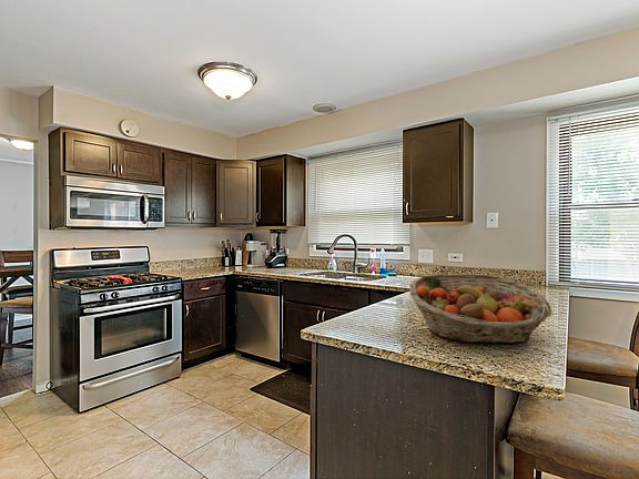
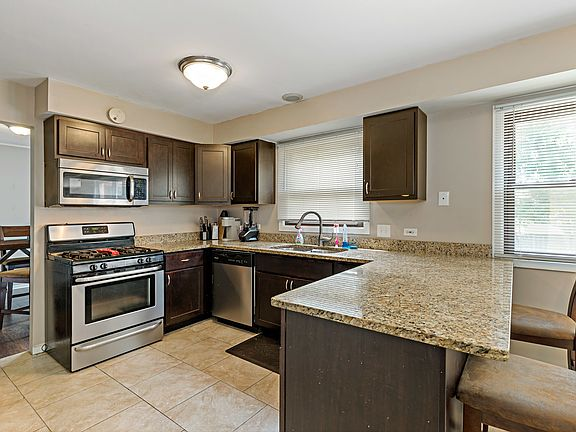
- fruit basket (475, 305)
